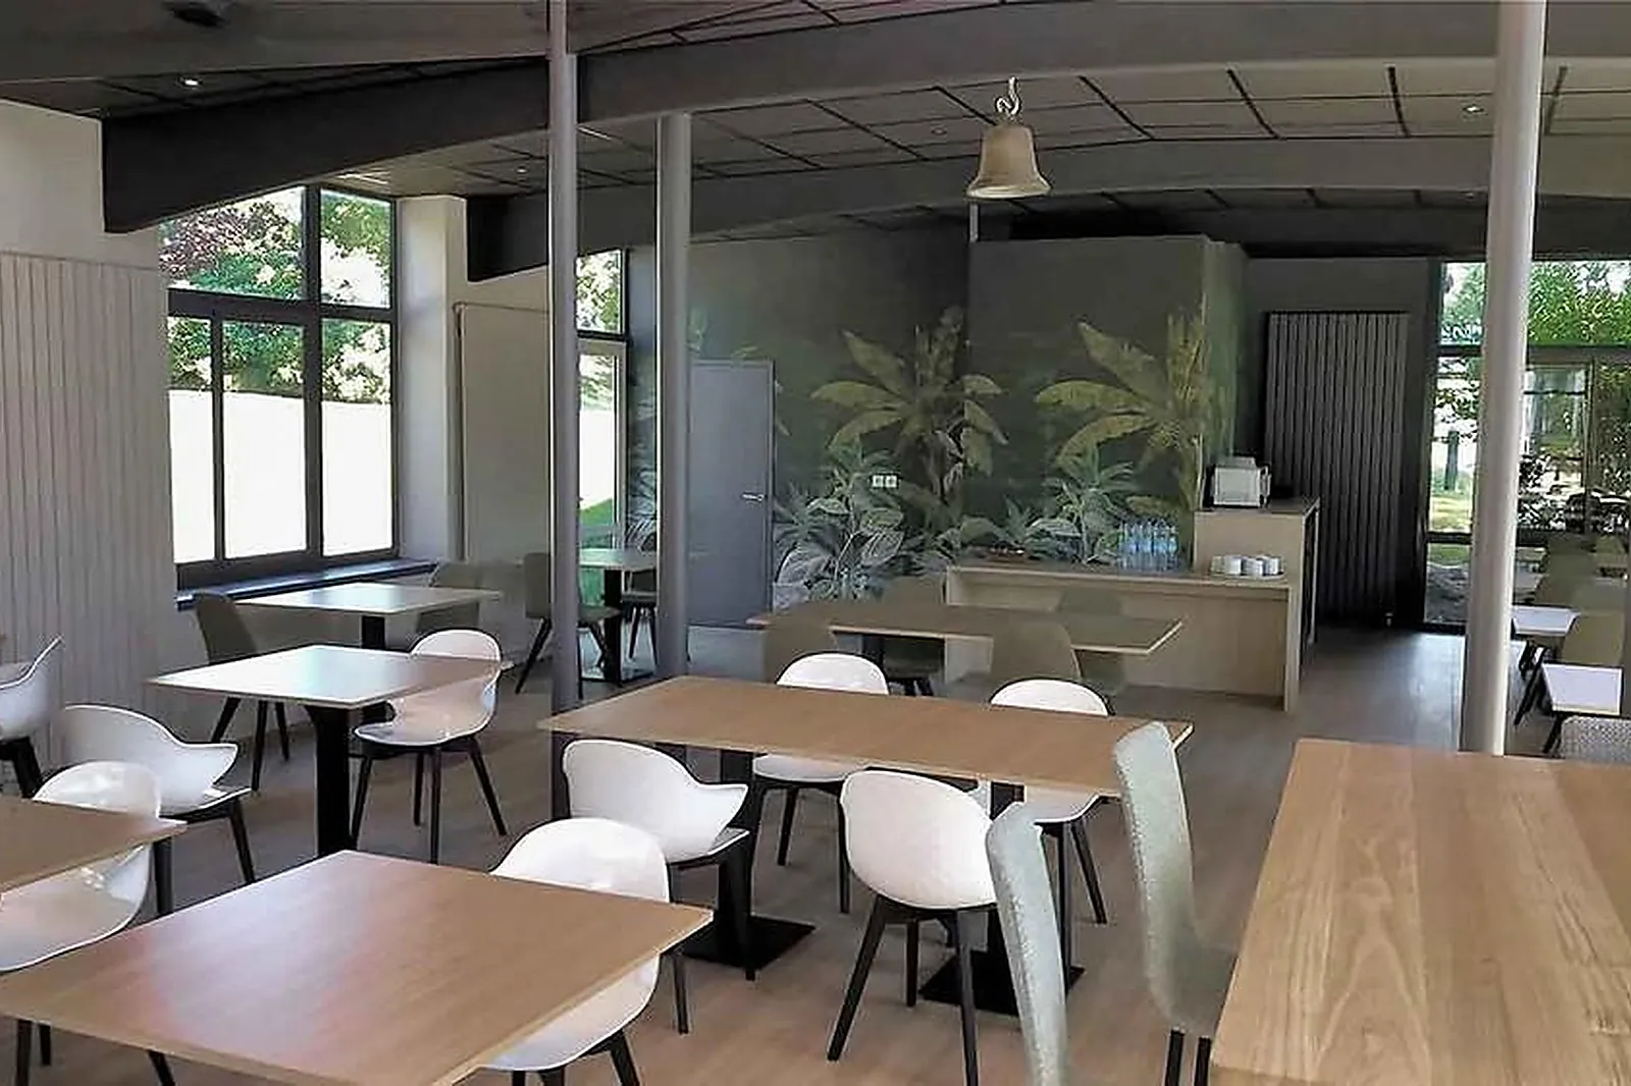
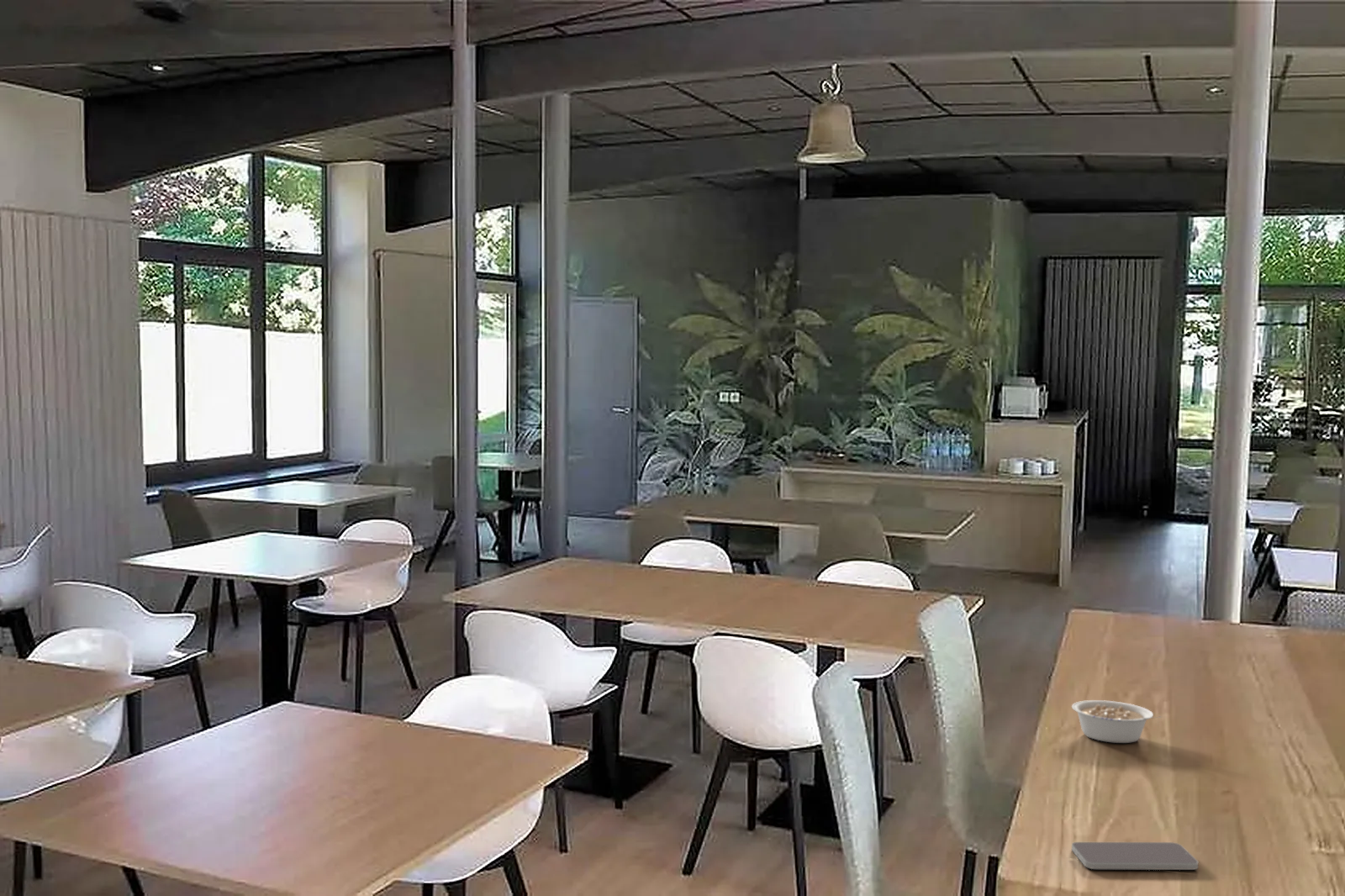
+ legume (1115, 720)
+ smartphone (1133, 855)
